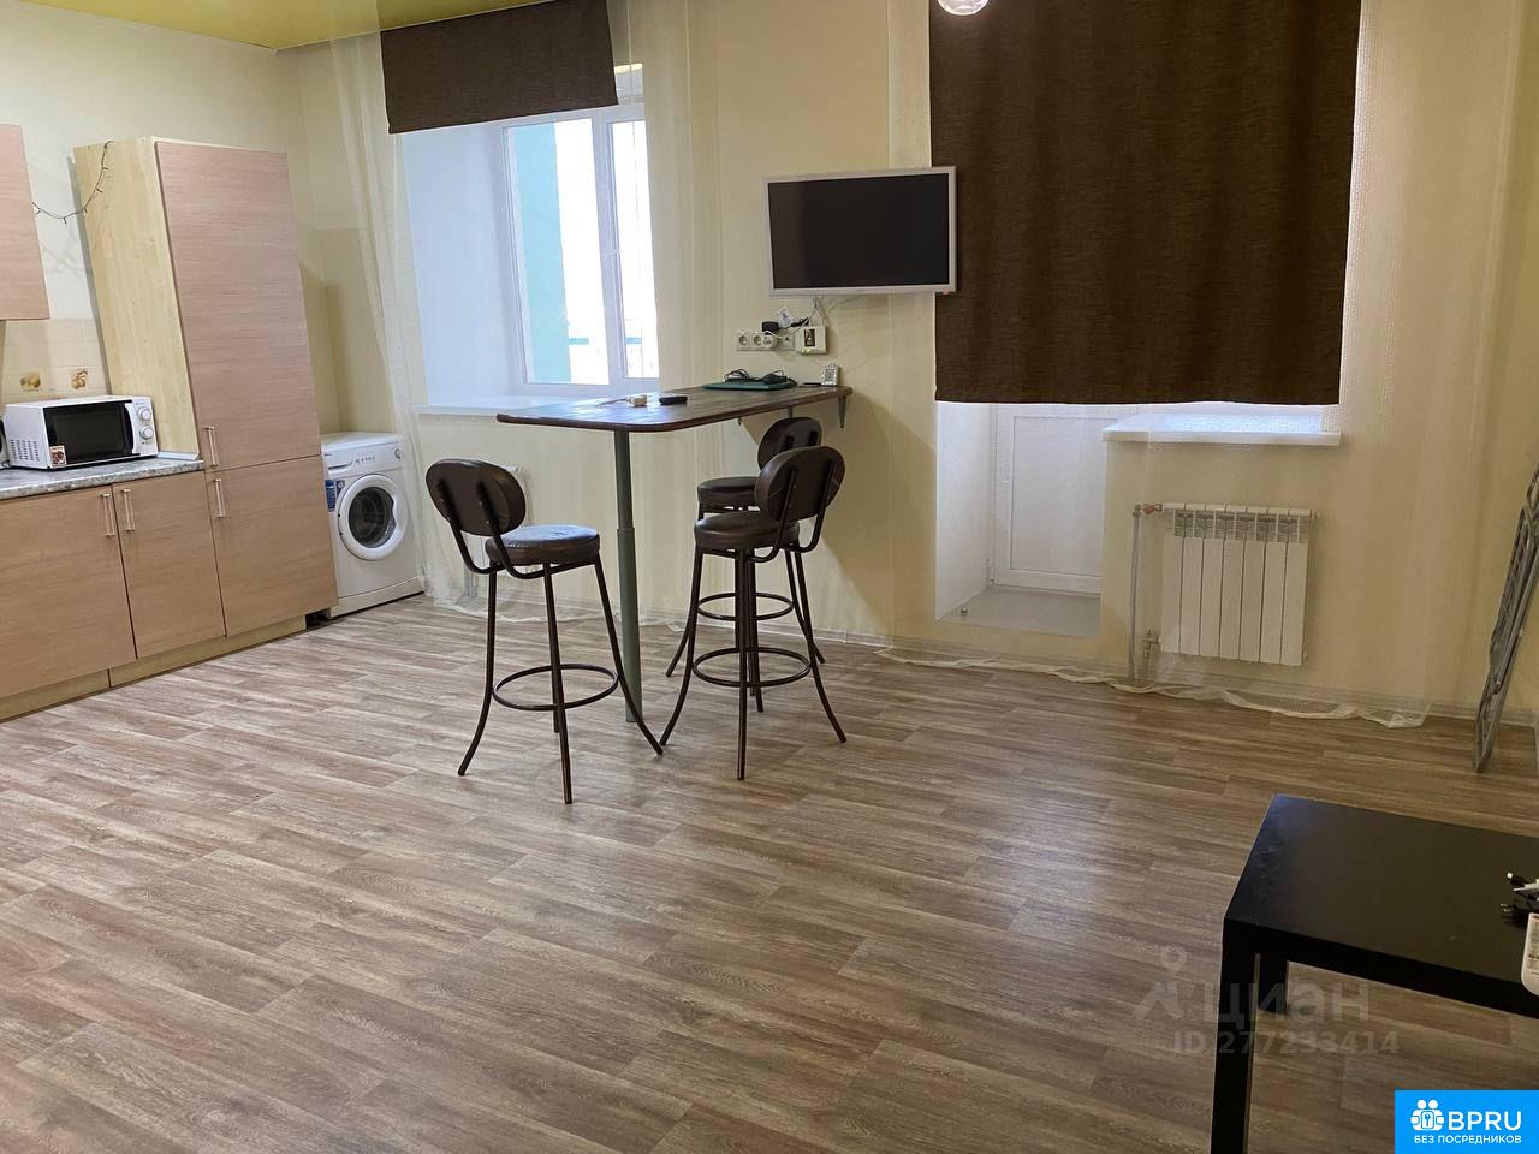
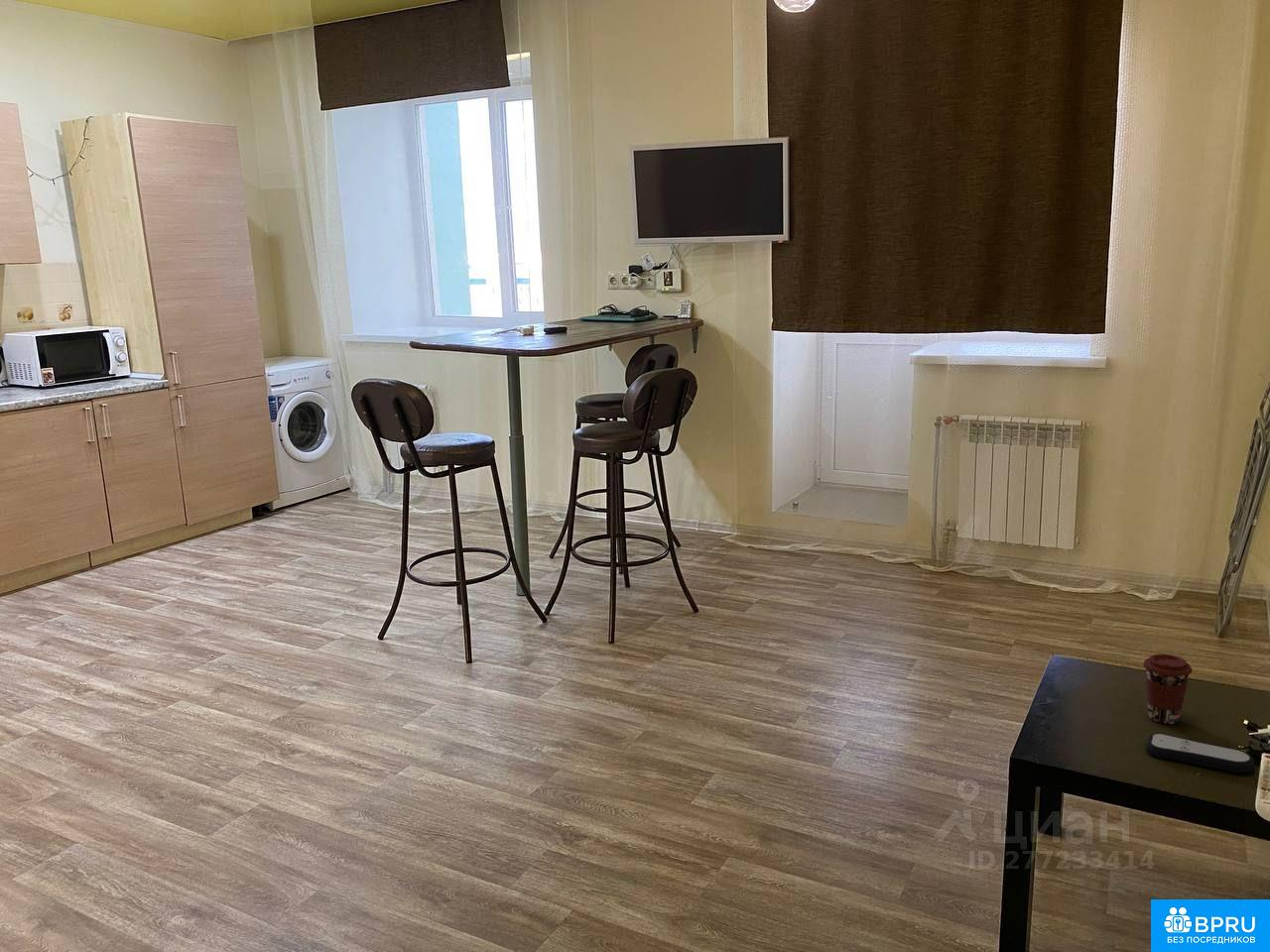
+ remote control (1199, 752)
+ coffee cup (1165, 689)
